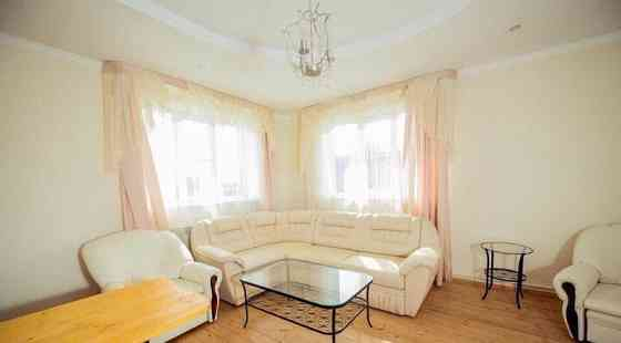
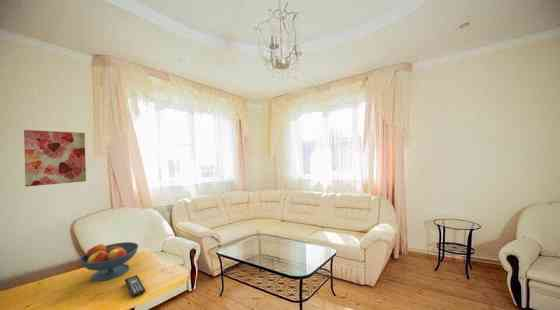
+ wall art (57, 157)
+ remote control (134, 285)
+ fruit bowl (111, 258)
